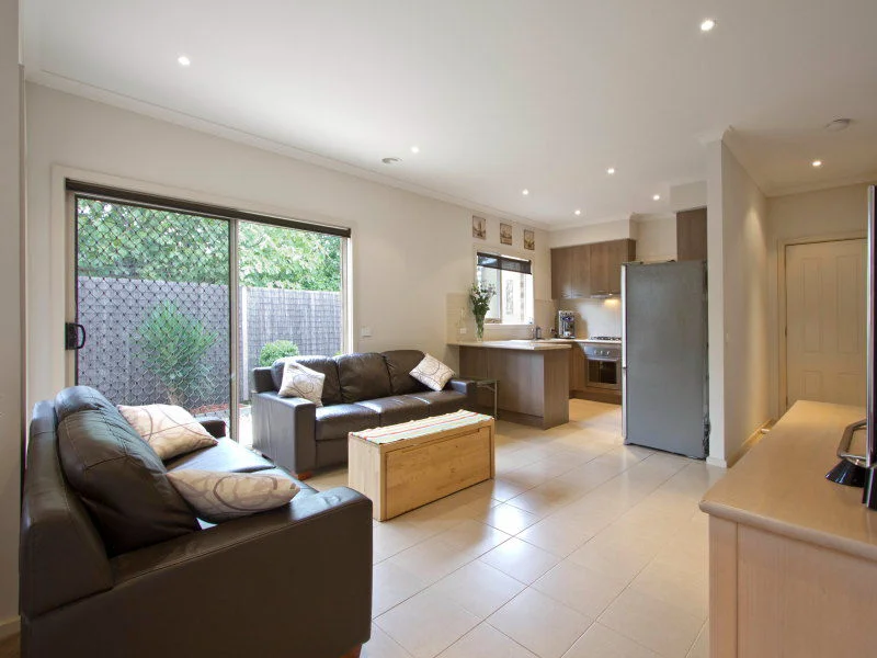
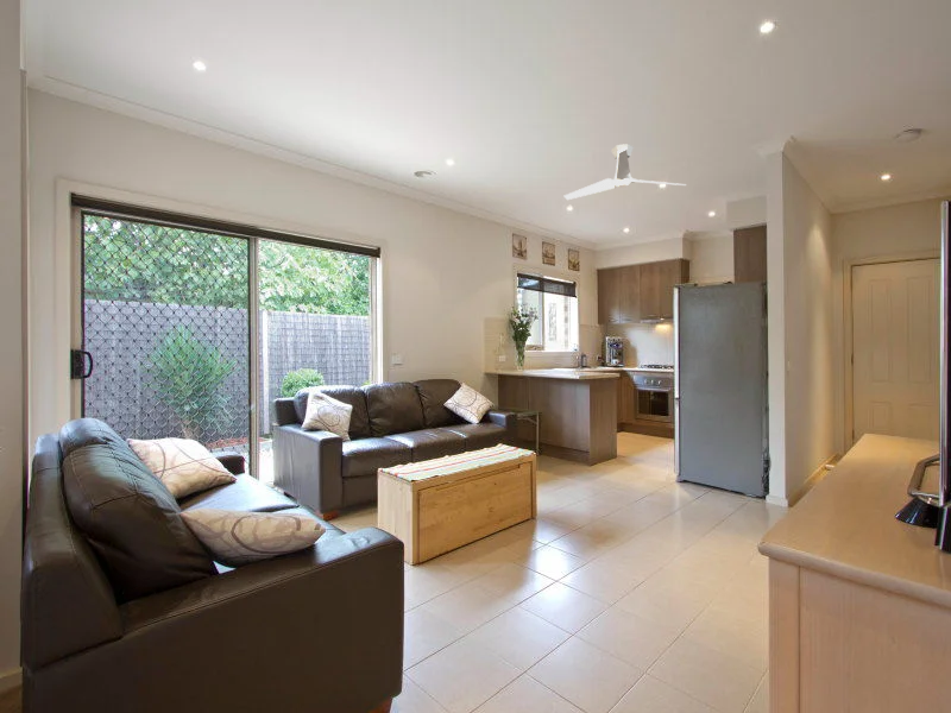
+ ceiling fan (622, 160)
